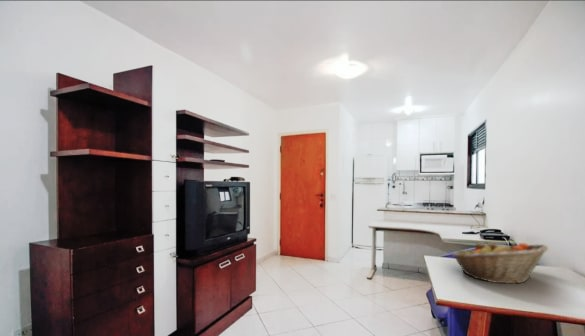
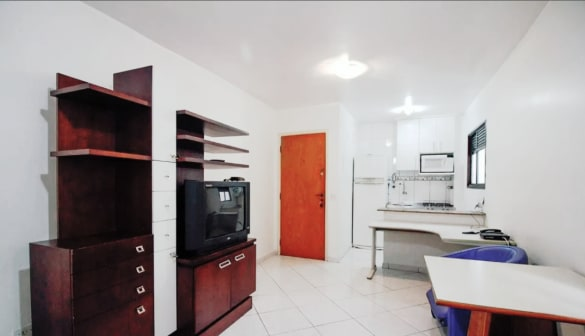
- fruit basket (497, 257)
